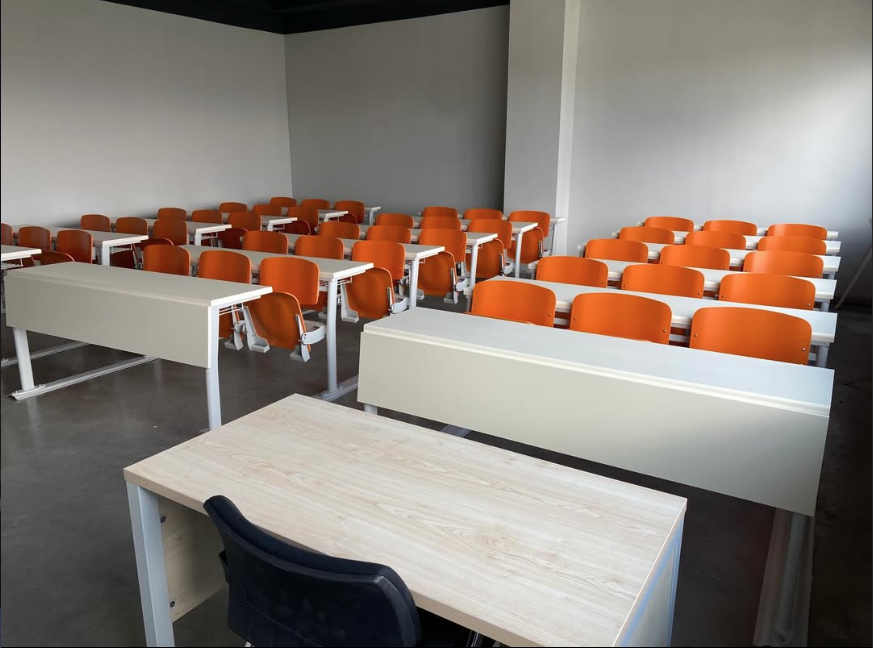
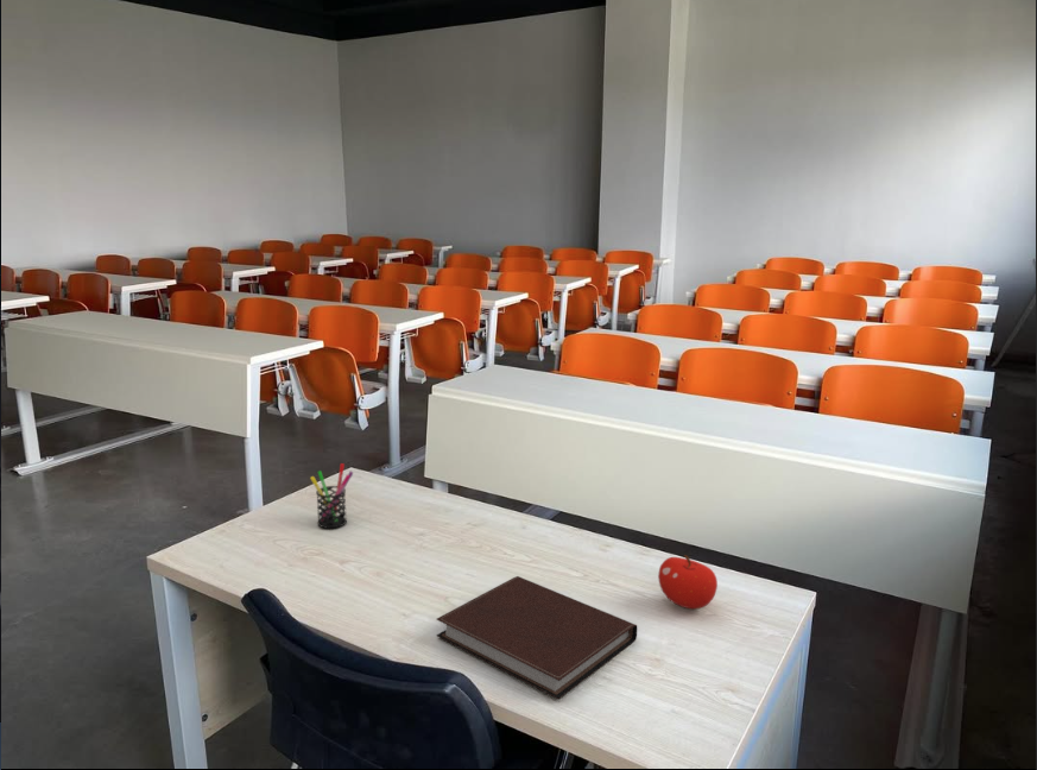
+ pen holder (330, 493)
+ fruit (688, 580)
+ notebook (536, 629)
